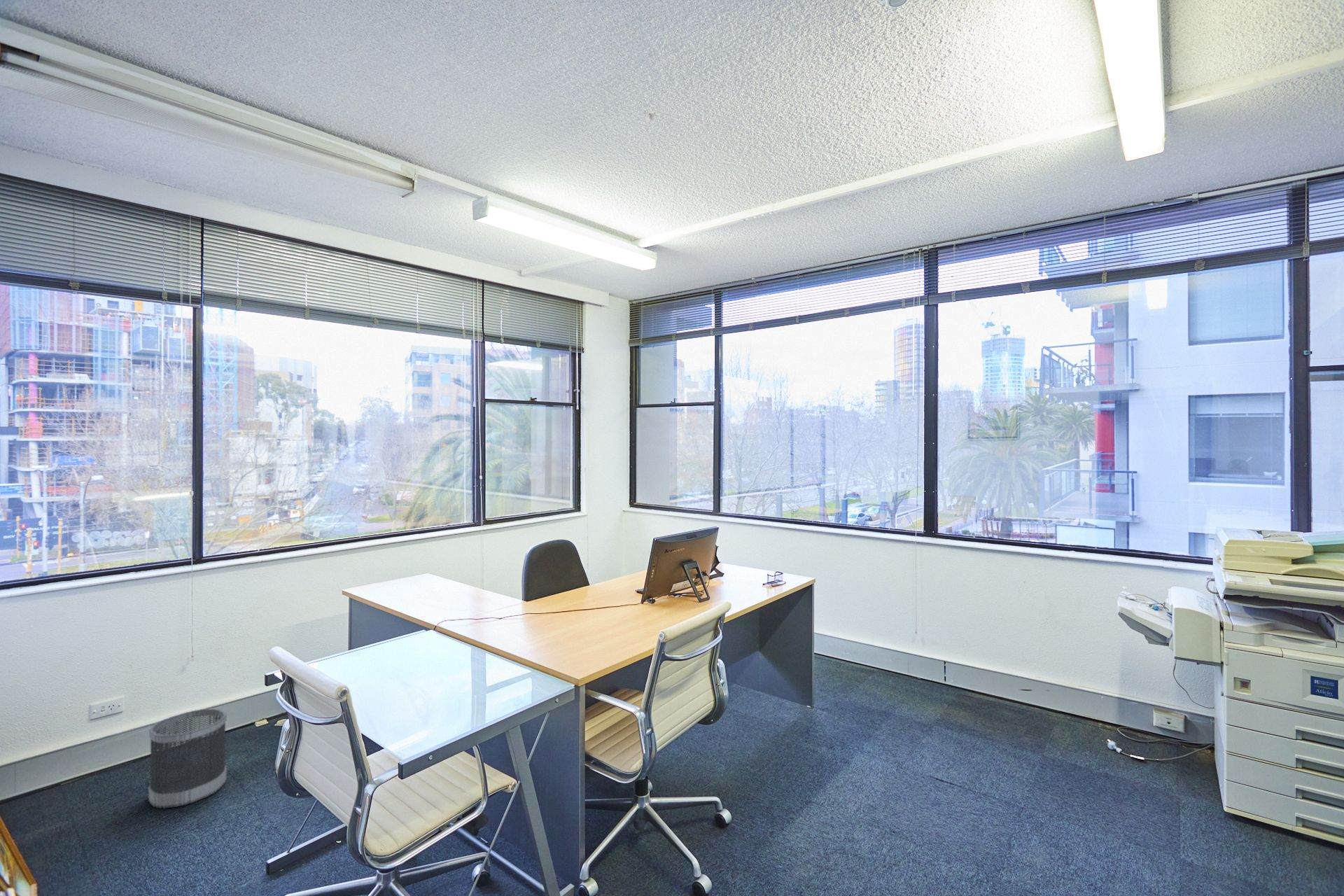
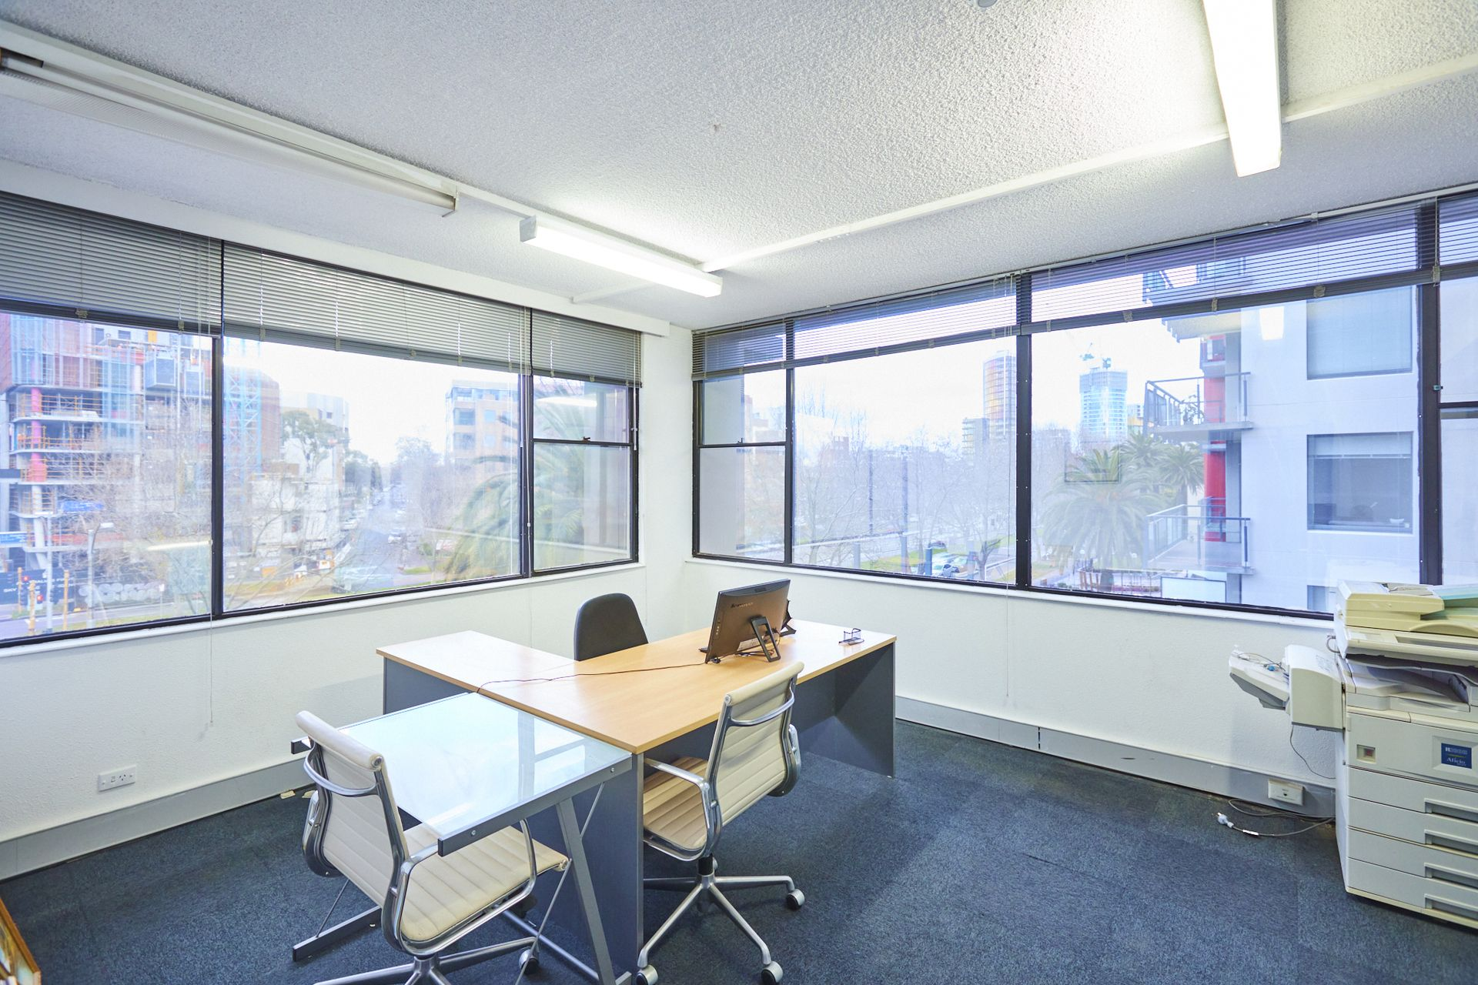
- wastebasket (188, 755)
